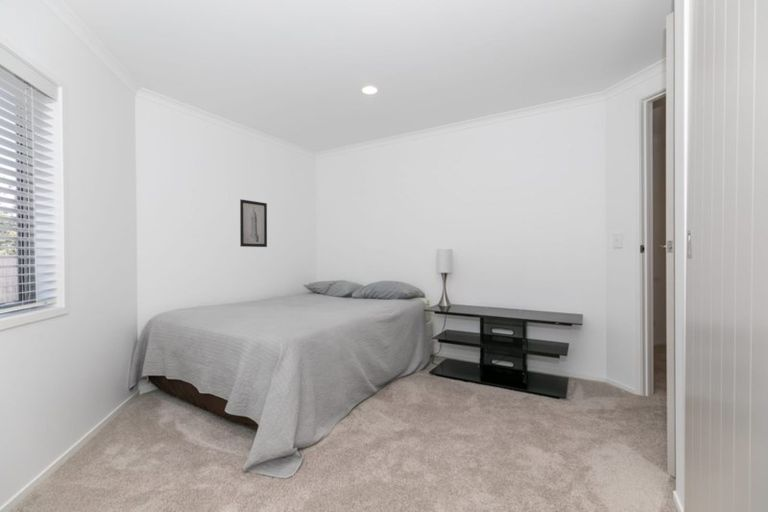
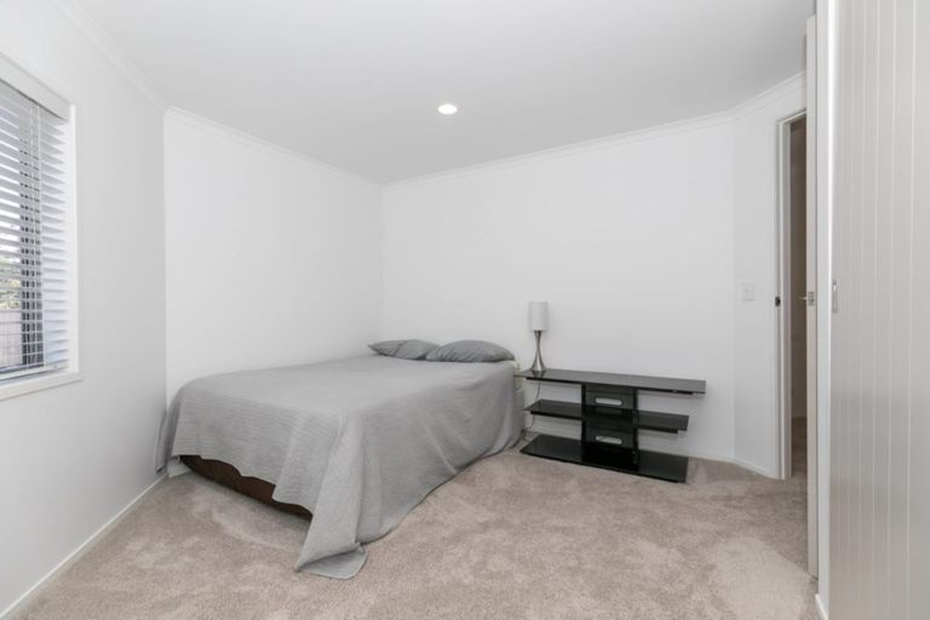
- wall art (254, 224)
